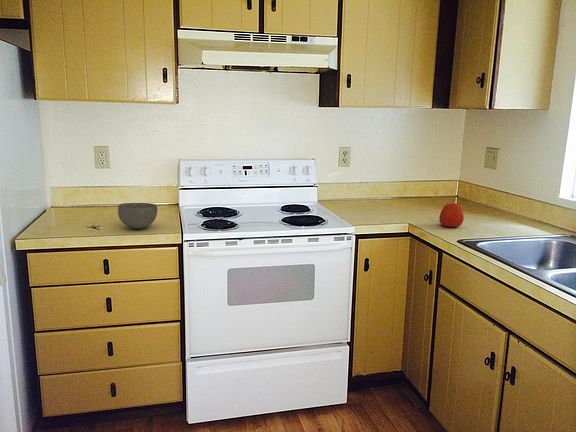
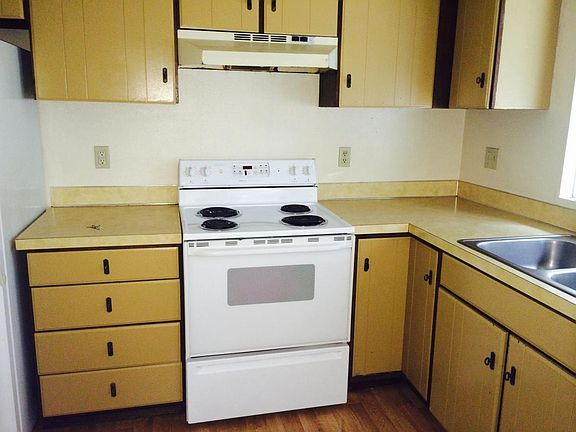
- bowl (138, 216)
- apple (451, 214)
